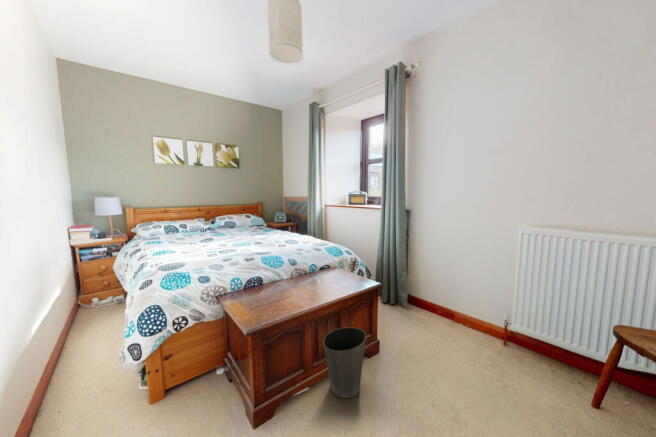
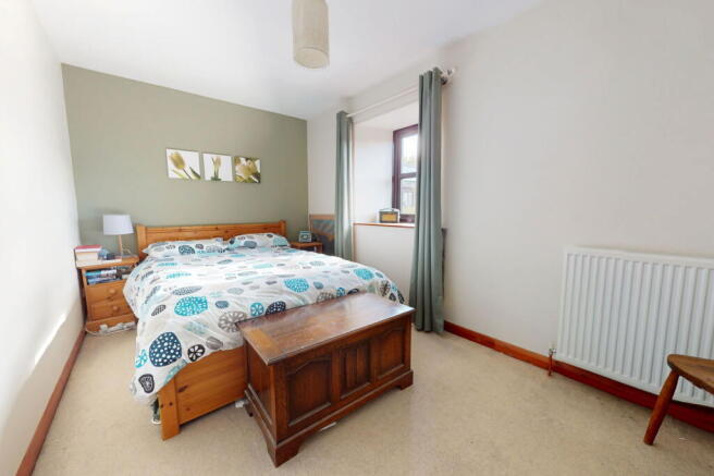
- waste basket (344, 362)
